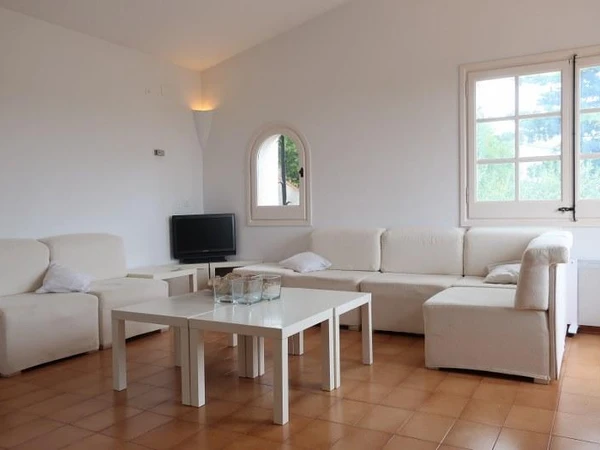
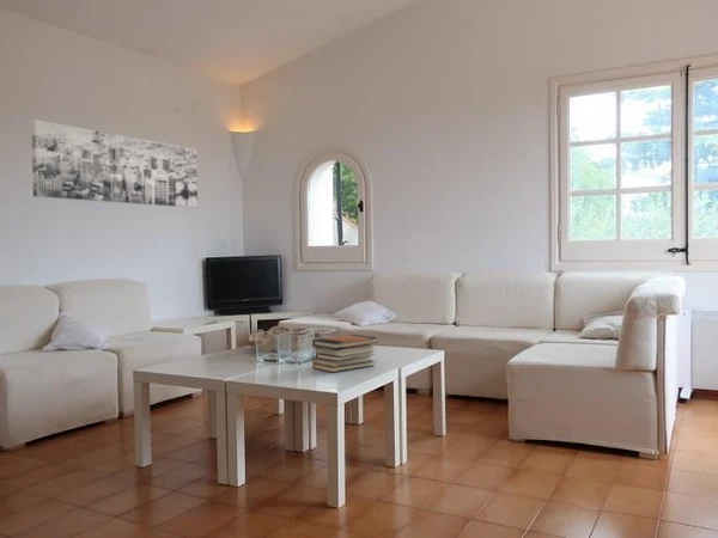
+ wall art (124, 169)
+ book stack (345, 351)
